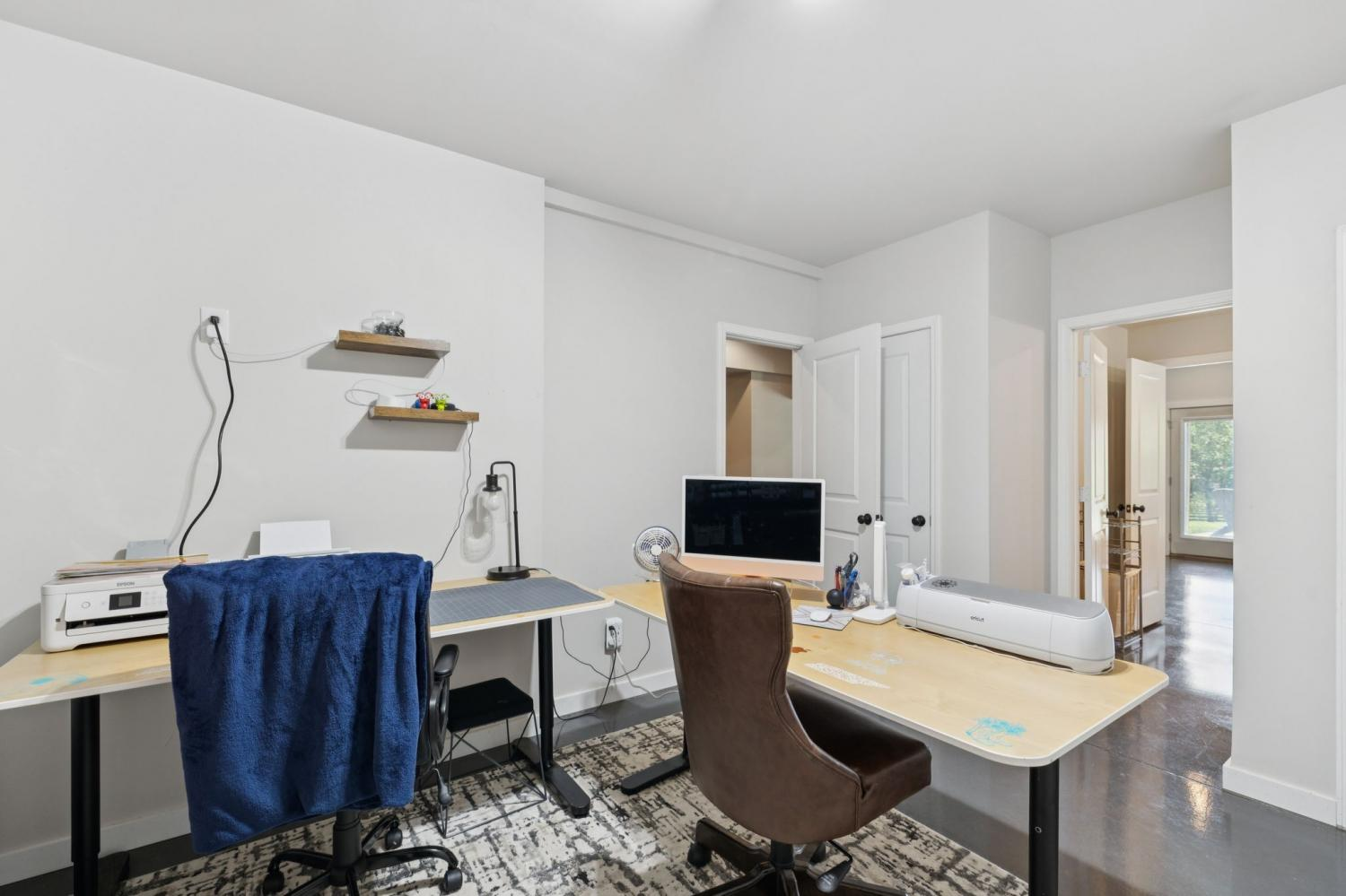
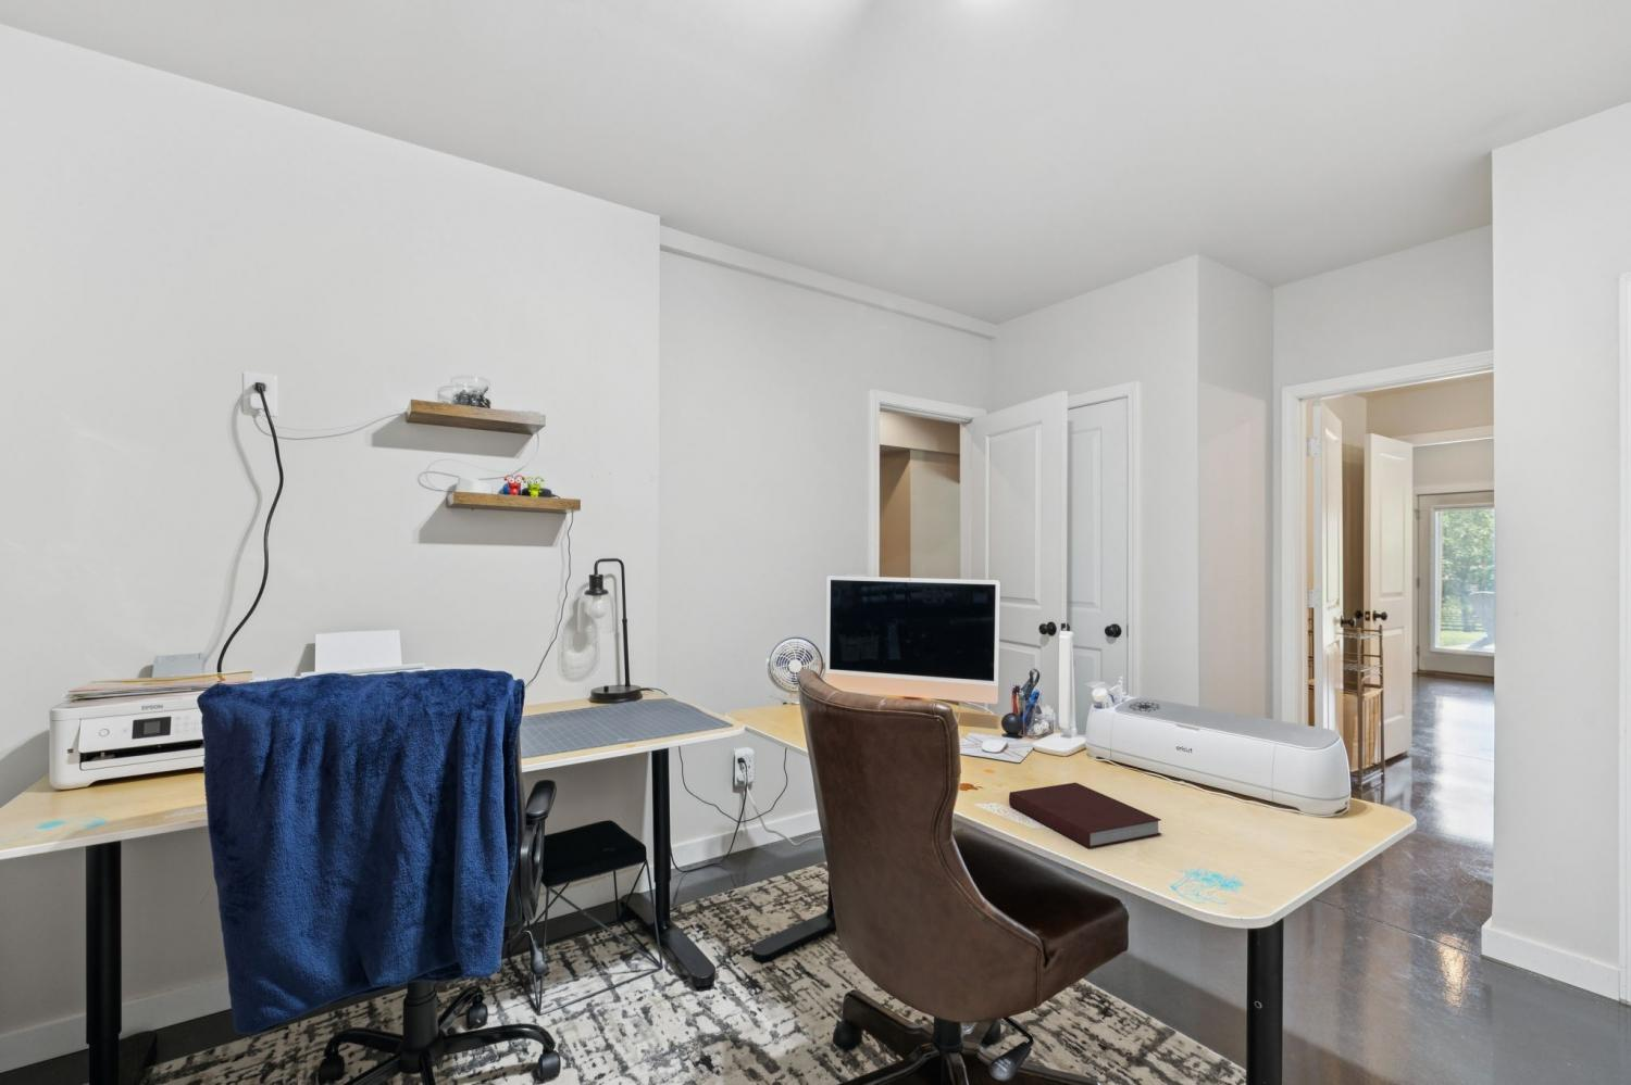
+ notebook (1081, 811)
